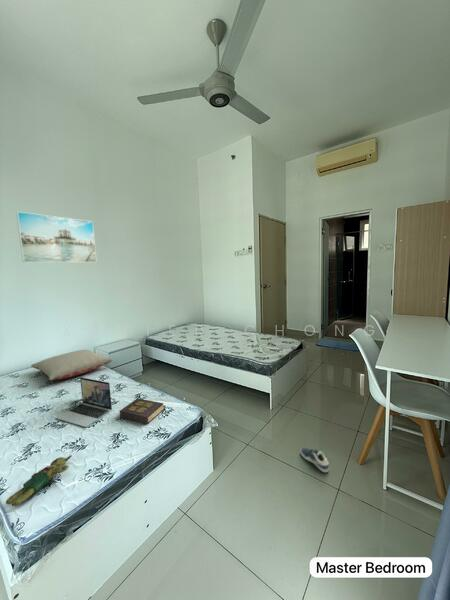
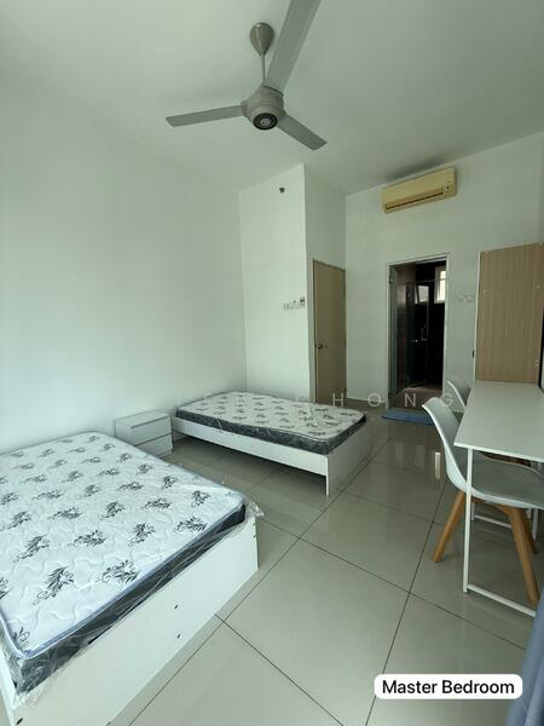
- hardback book (142, 410)
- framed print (60, 239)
- pillow (72, 362)
- laptop (83, 400)
- teddy bear (41, 476)
- sneaker (314, 455)
